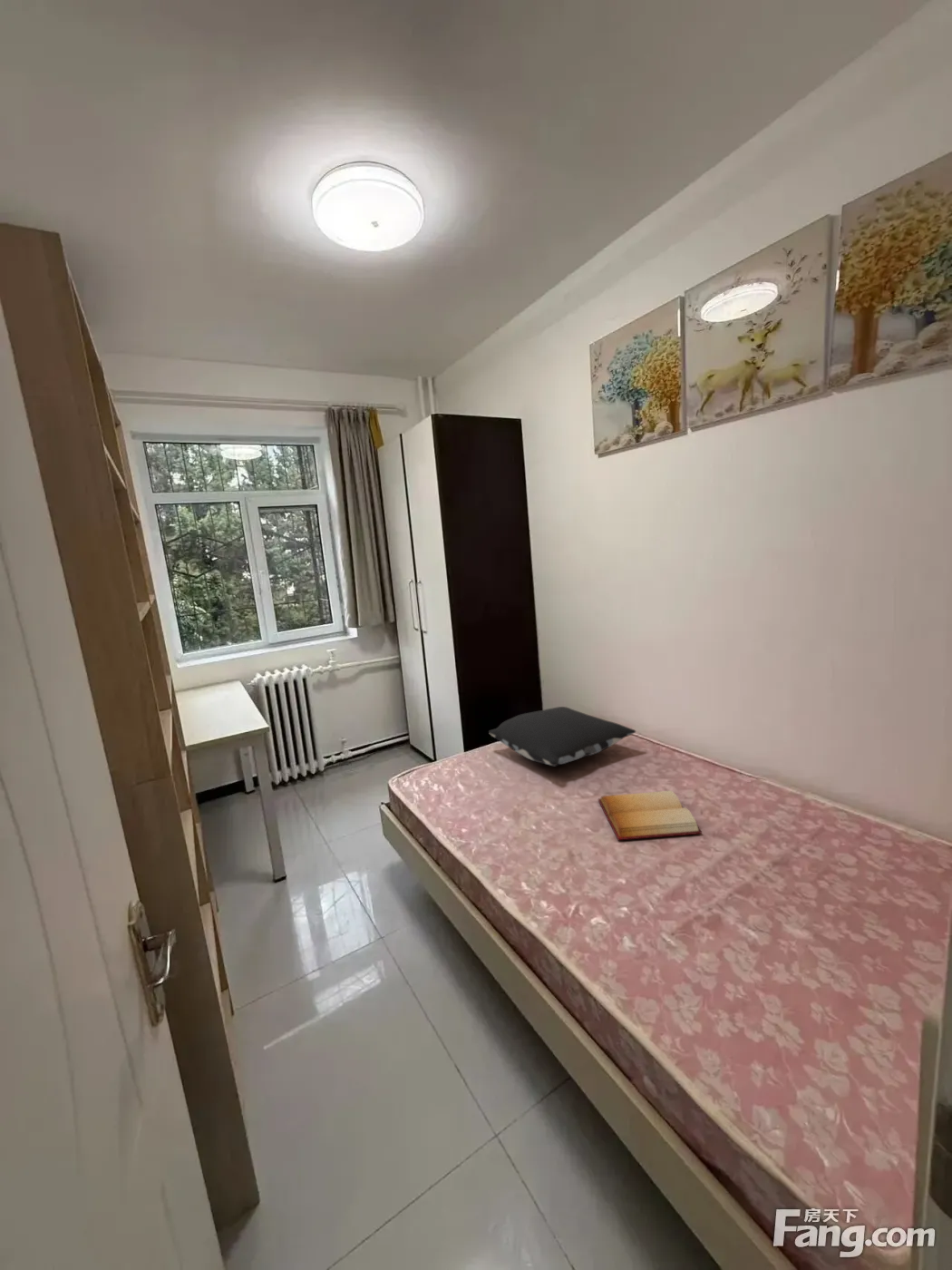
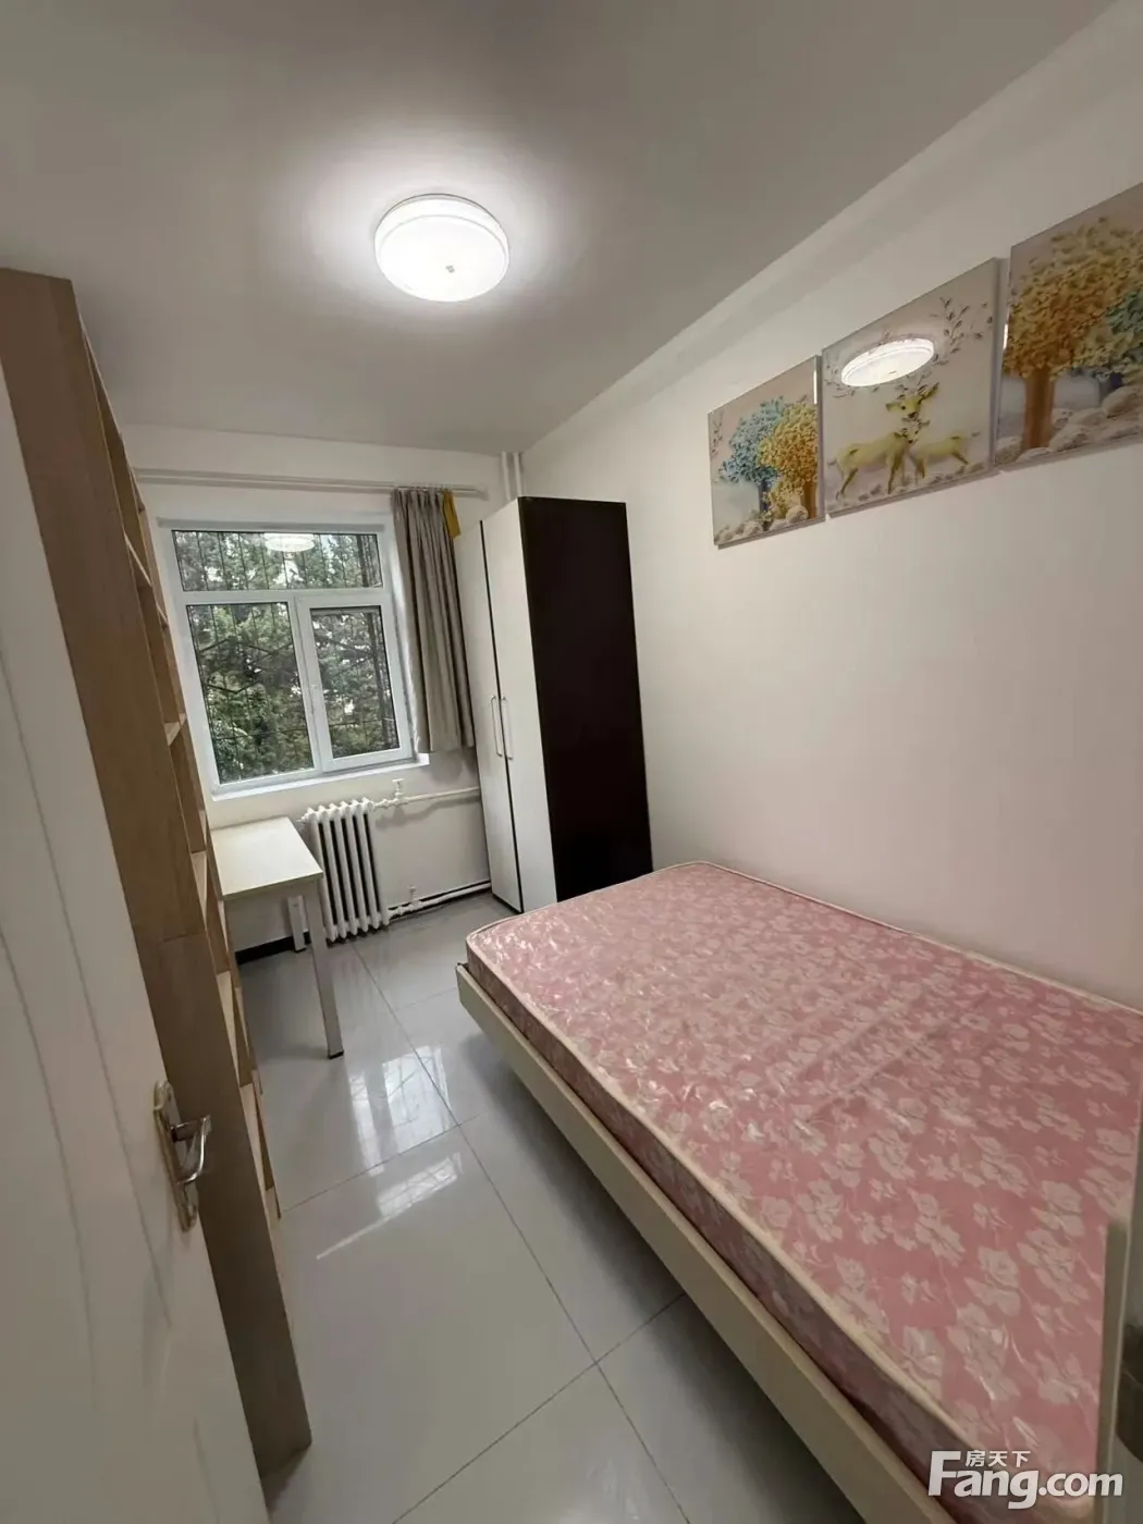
- bible (646, 811)
- pillow (560, 733)
